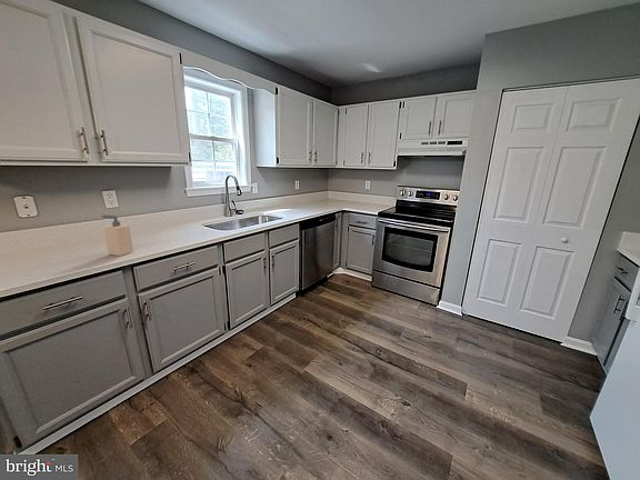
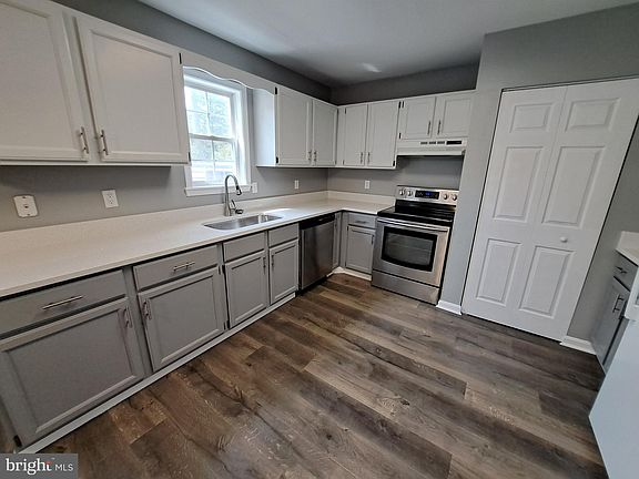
- soap dispenser (114, 234)
